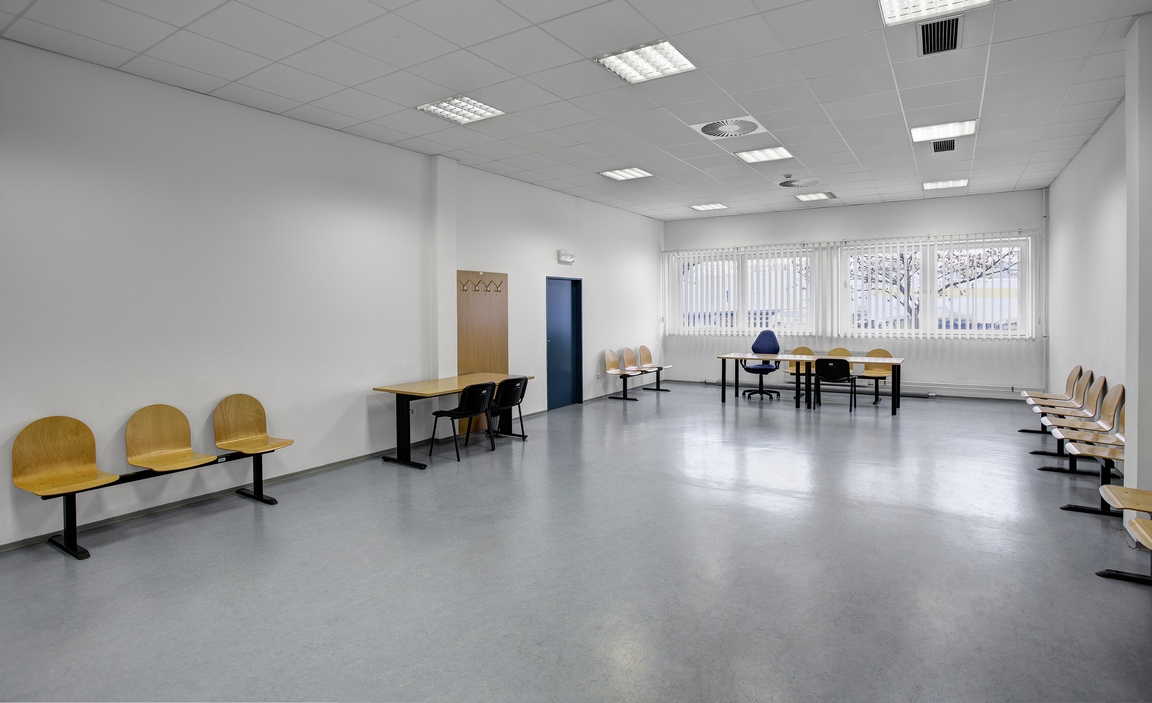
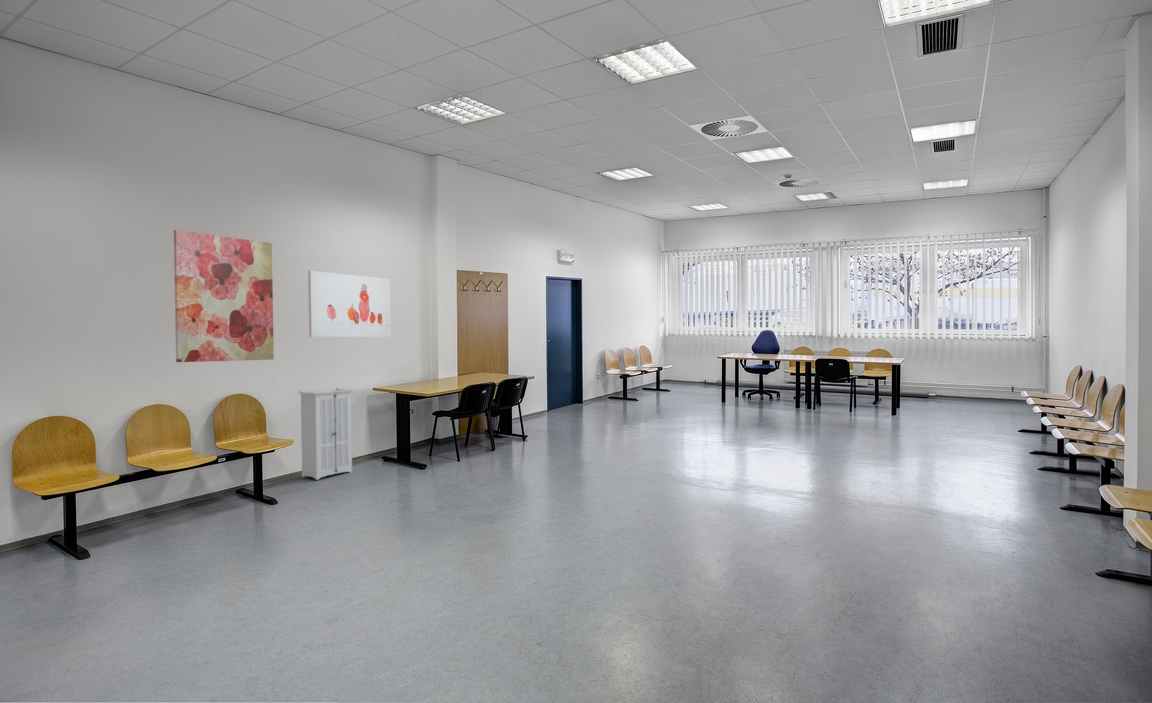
+ wall art (227, 299)
+ storage cabinet (327, 432)
+ wall art (352, 306)
